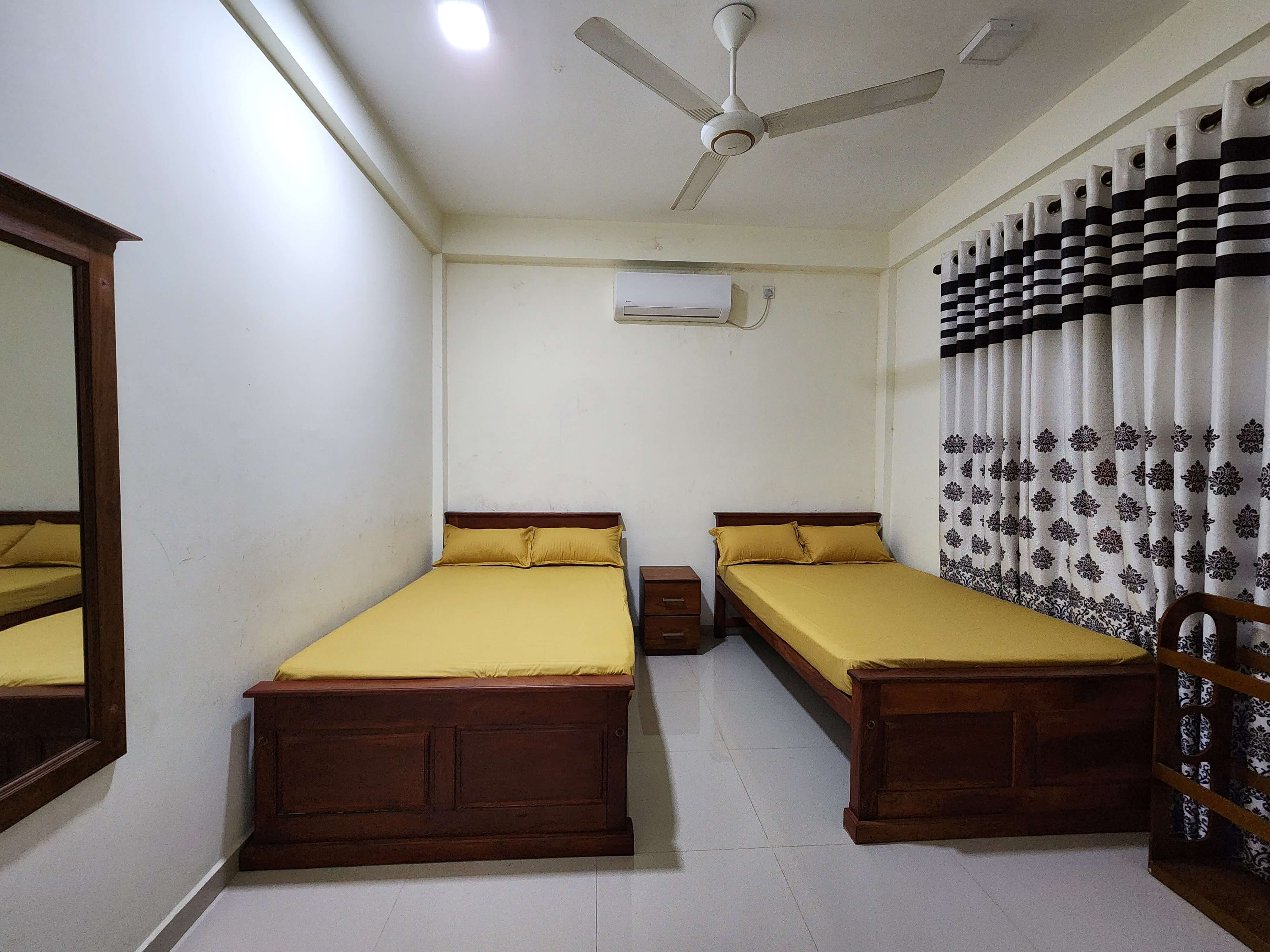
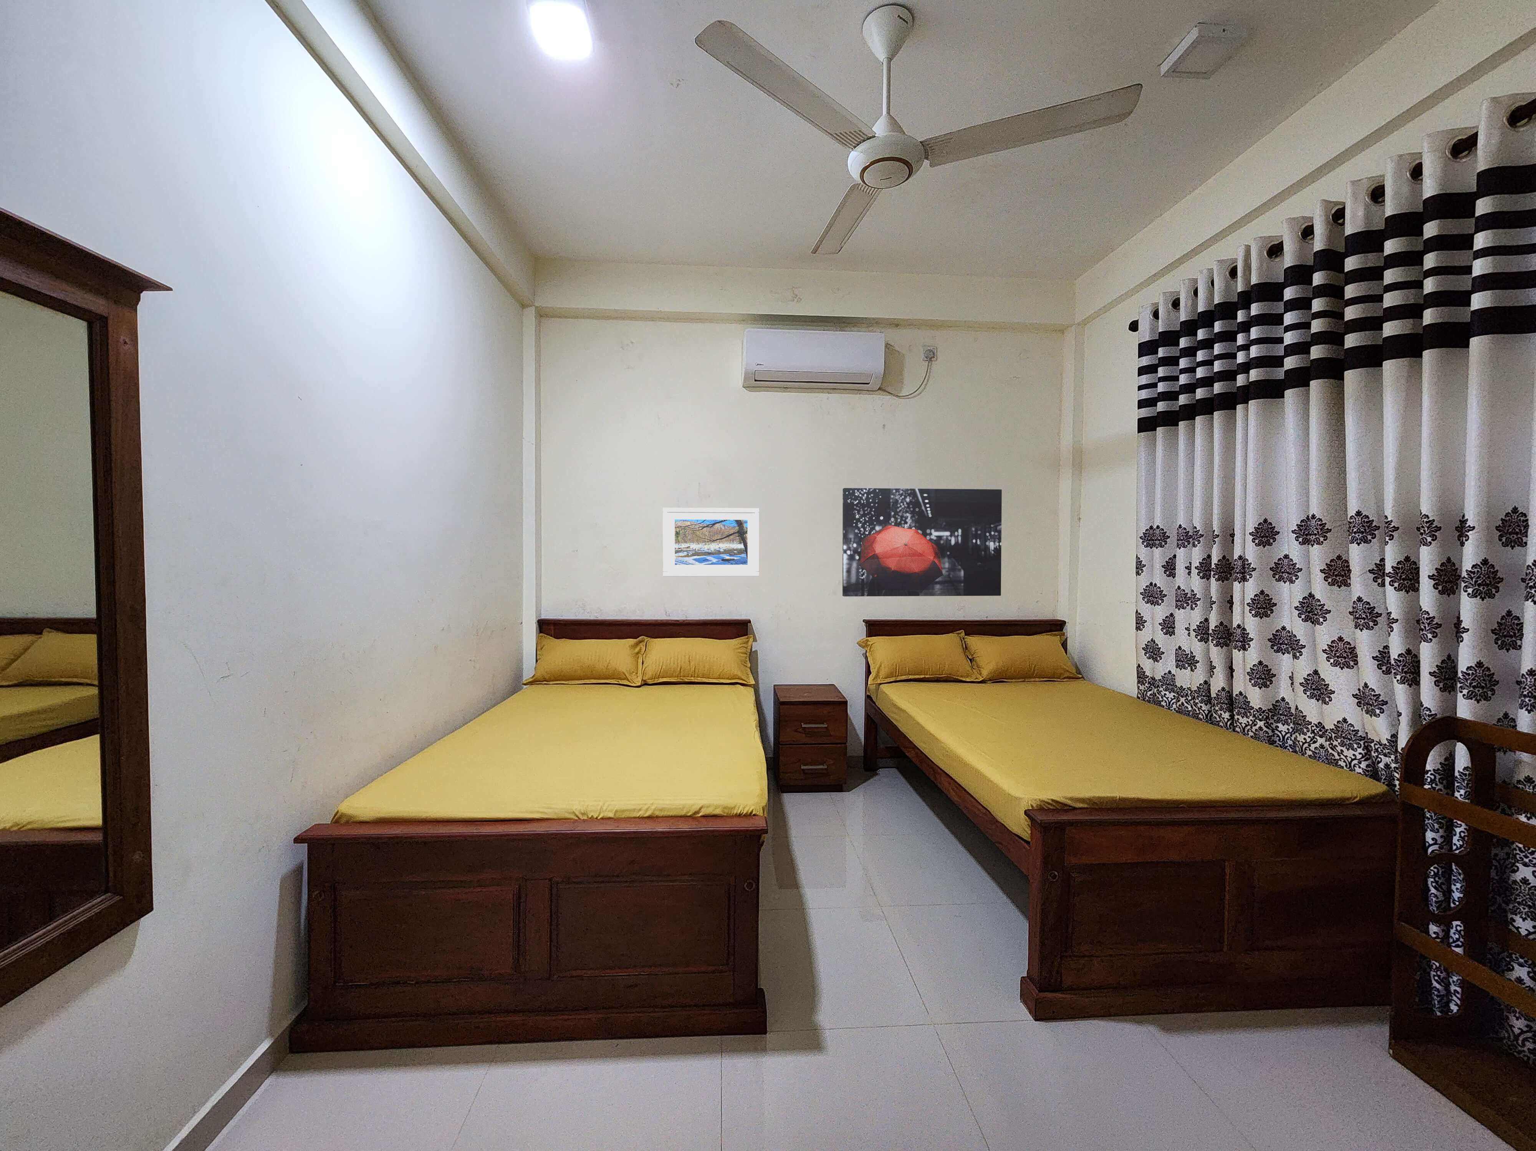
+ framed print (711, 542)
+ wall art (923, 543)
